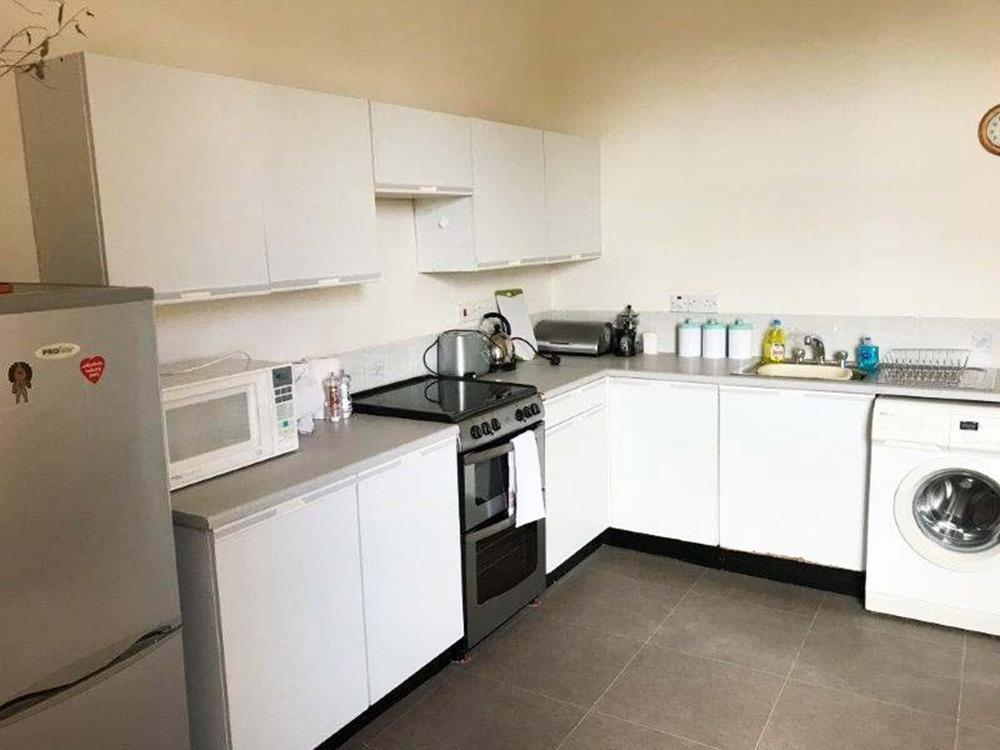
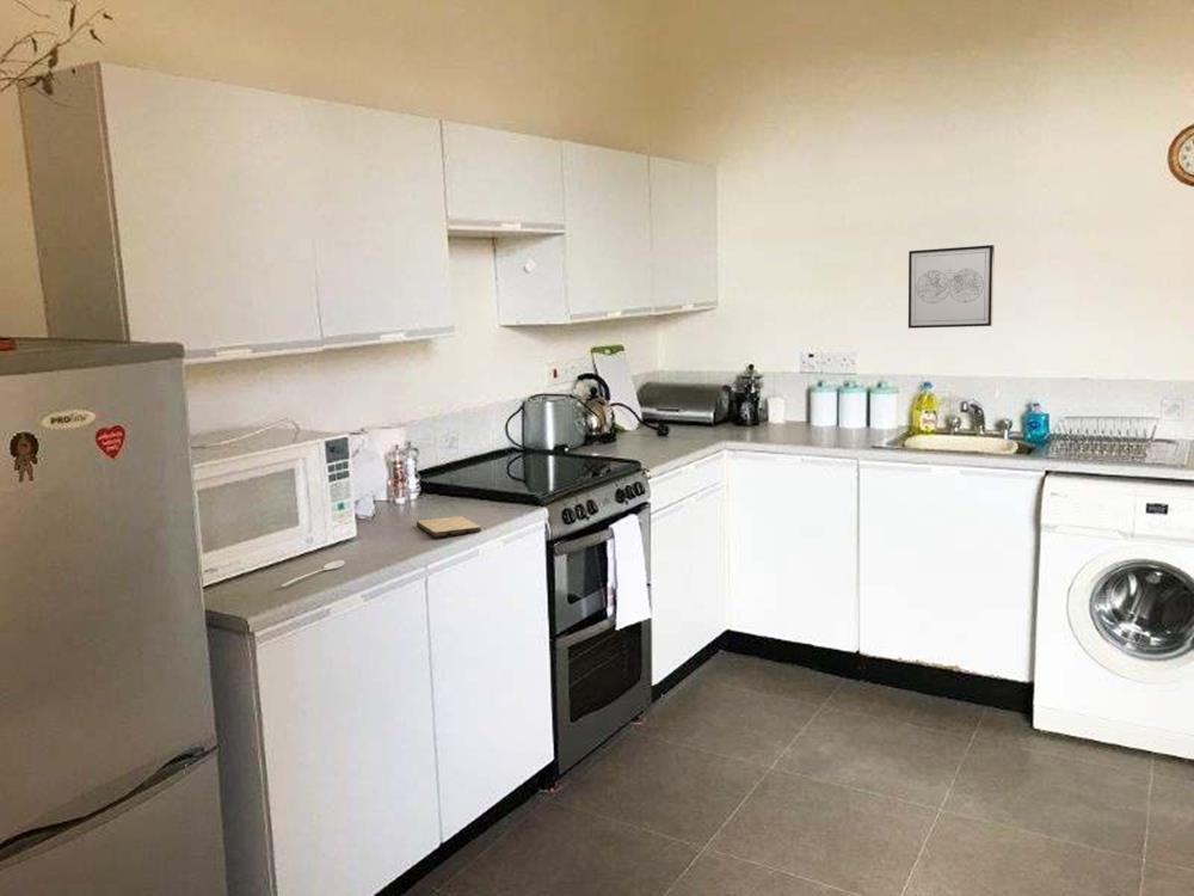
+ stirrer (313, 572)
+ cutting board (448, 526)
+ wall art (949, 287)
